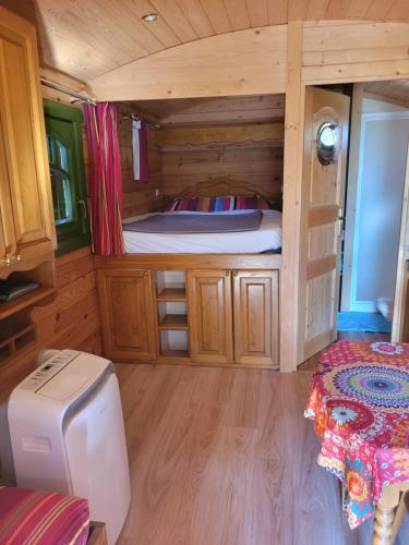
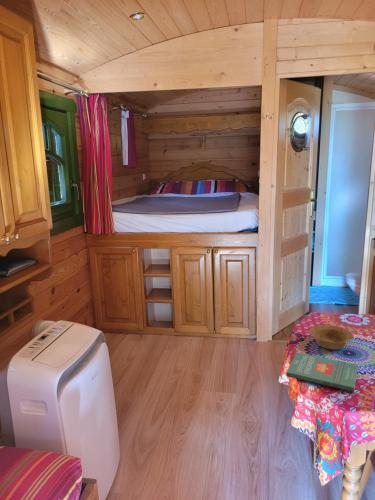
+ book (322, 370)
+ bowl (330, 338)
